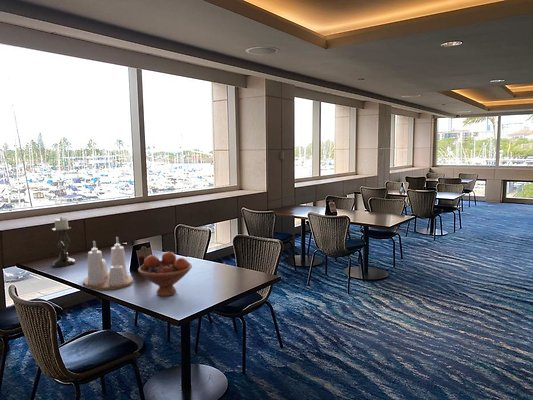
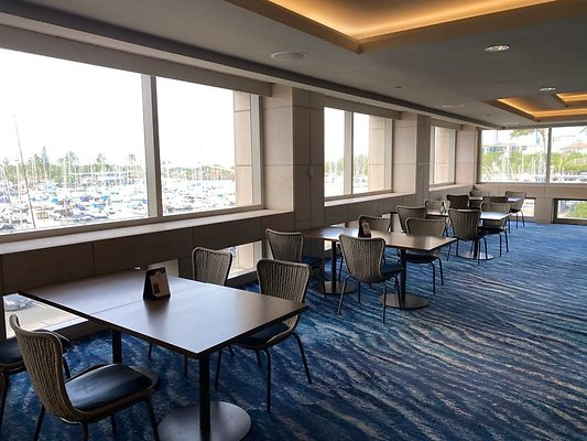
- candle holder (63, 240)
- condiment set (105, 261)
- fruit bowl (165, 274)
